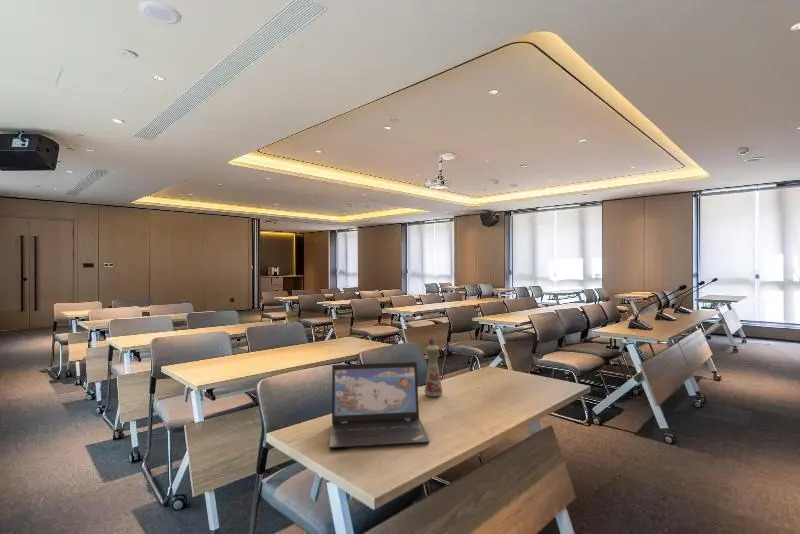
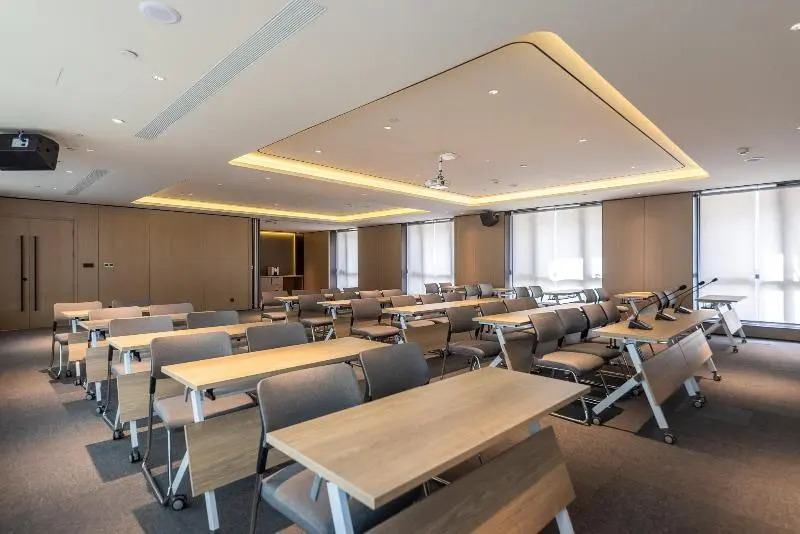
- laptop (377, 401)
- bottle (433, 365)
